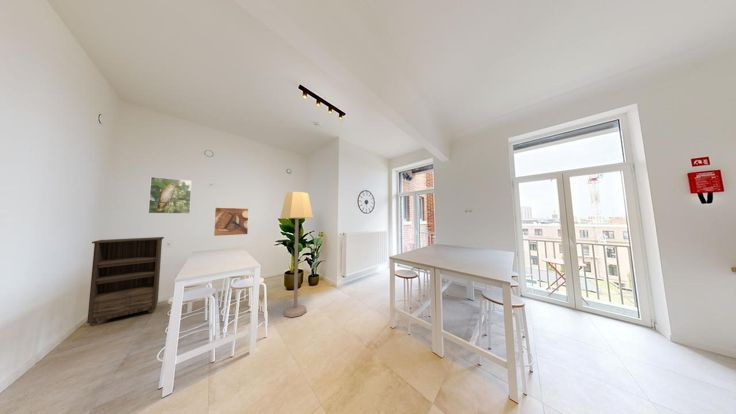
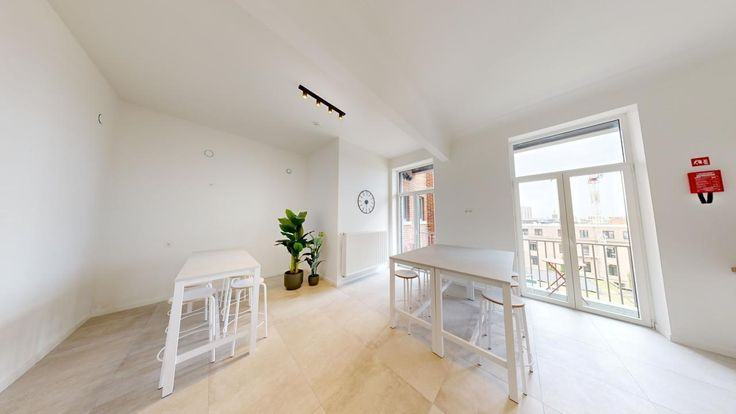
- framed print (171, 196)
- lamp (296, 251)
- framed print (232, 221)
- bookshelf (129, 276)
